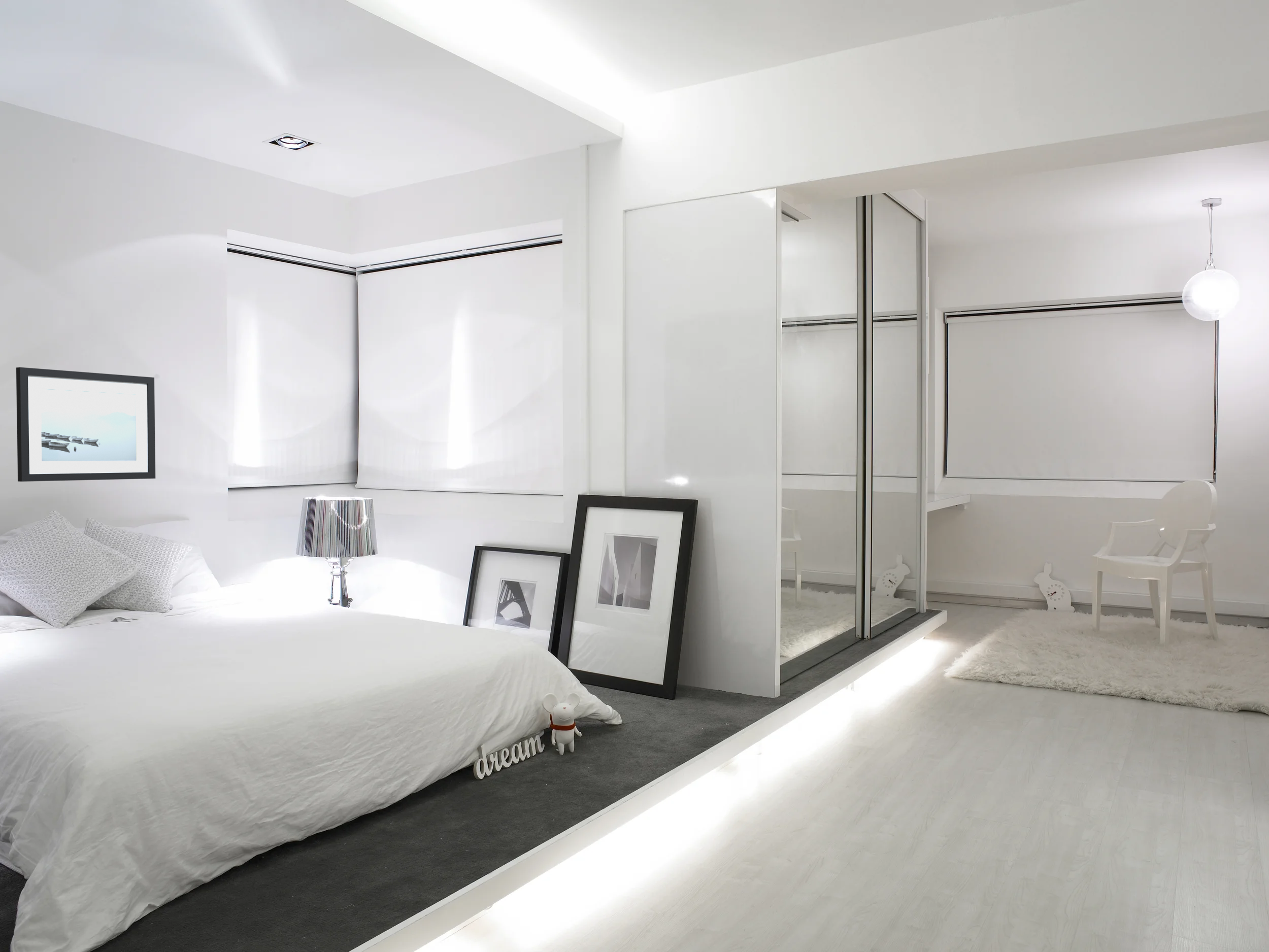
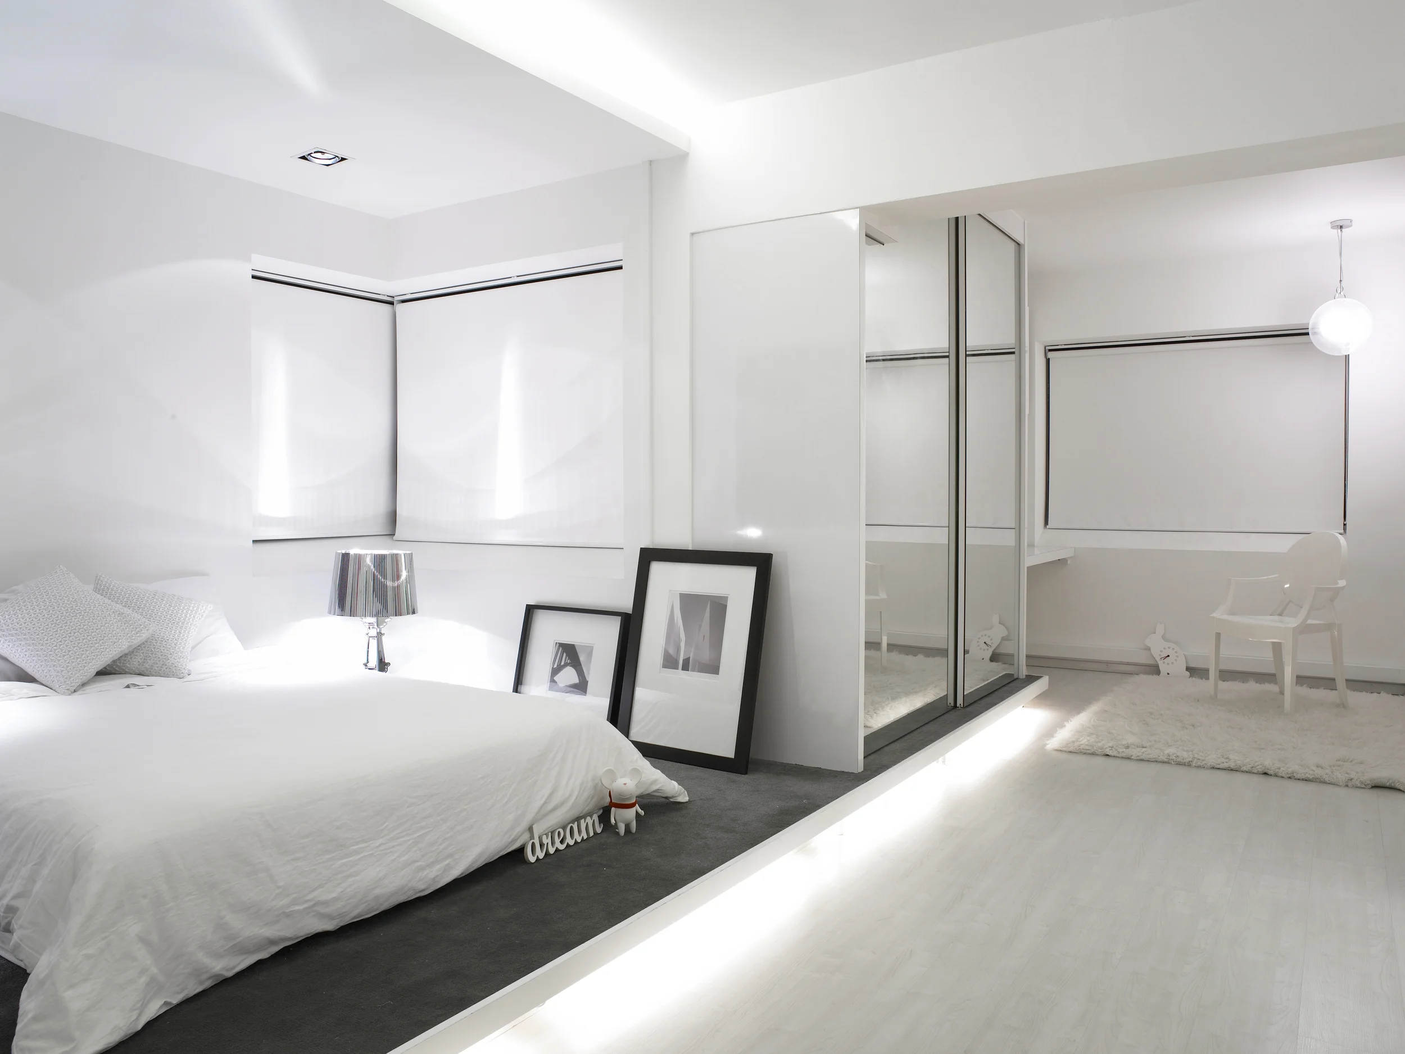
- wall art (90, 426)
